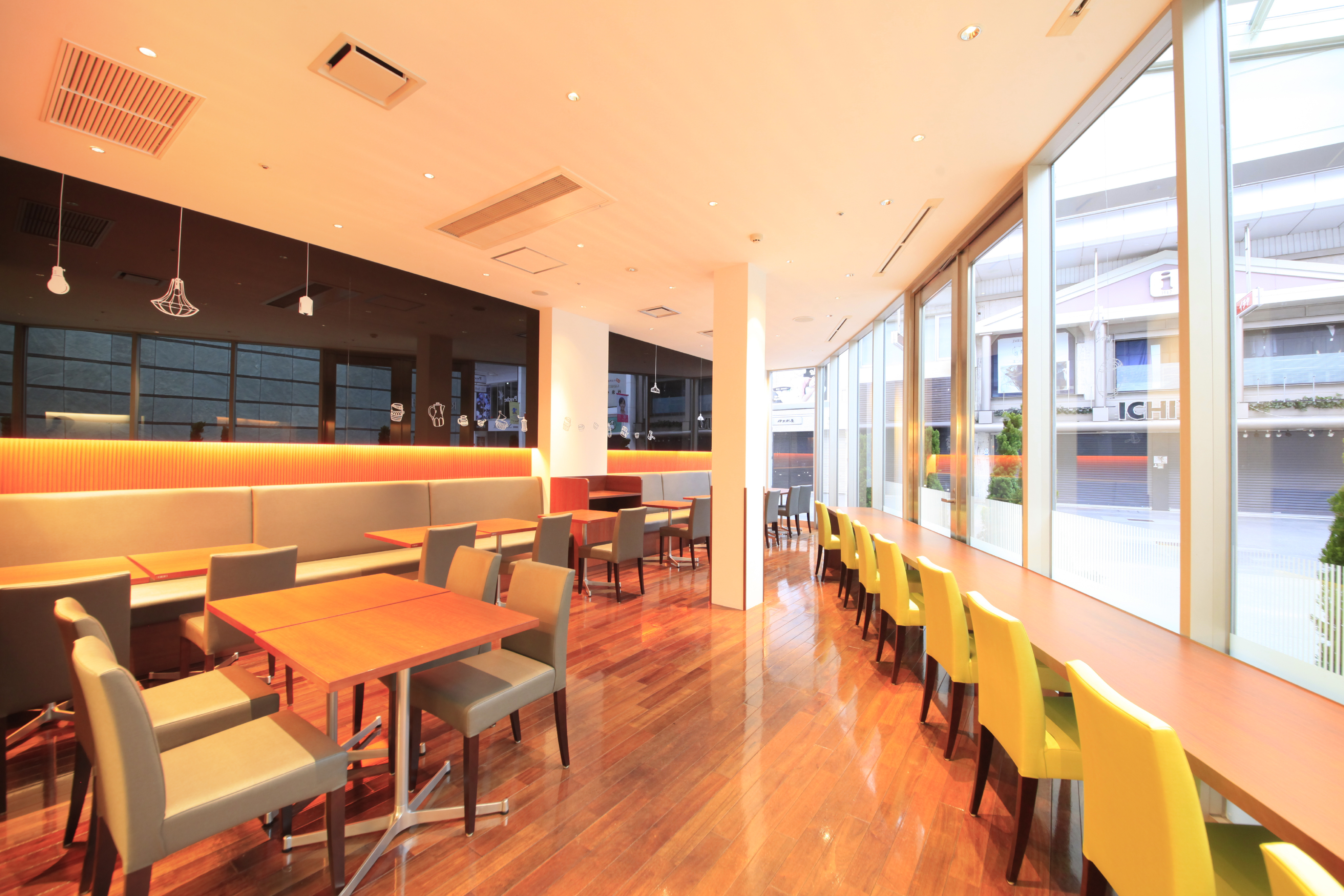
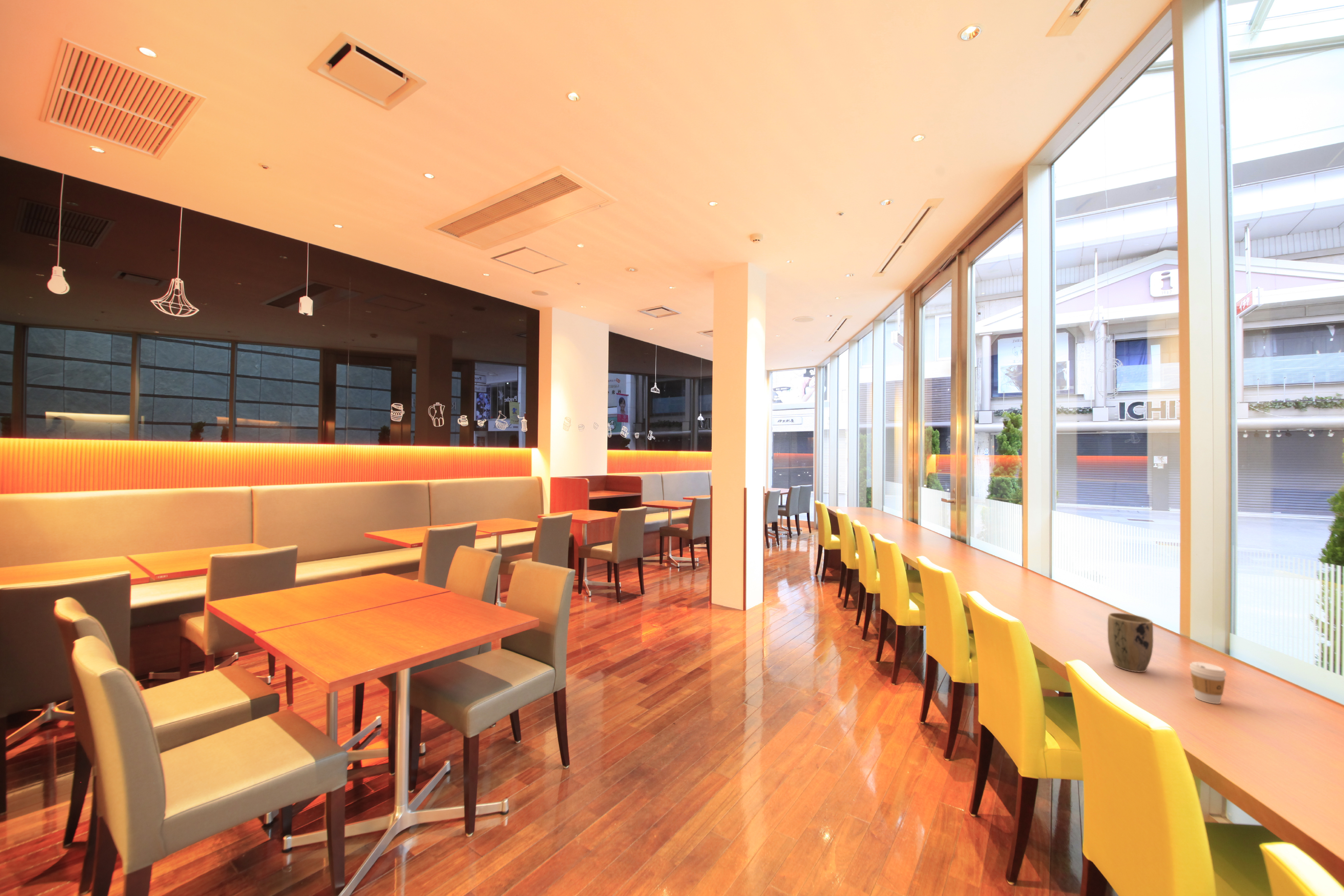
+ plant pot (1130, 642)
+ coffee cup (1208, 682)
